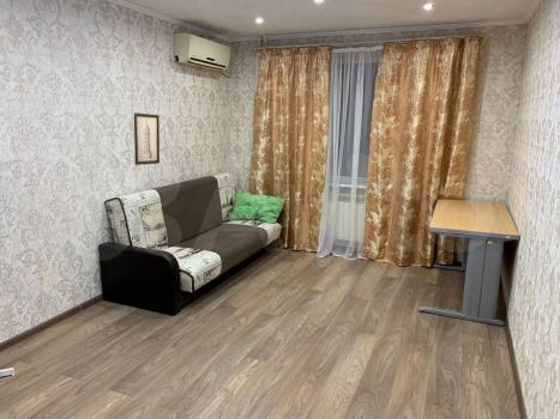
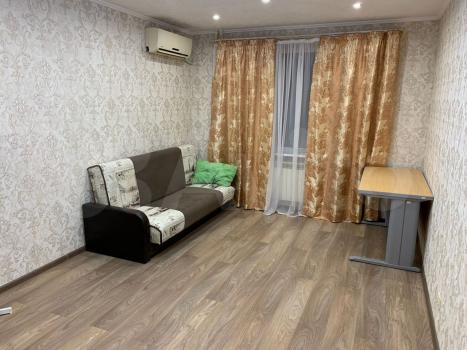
- wall art (146, 139)
